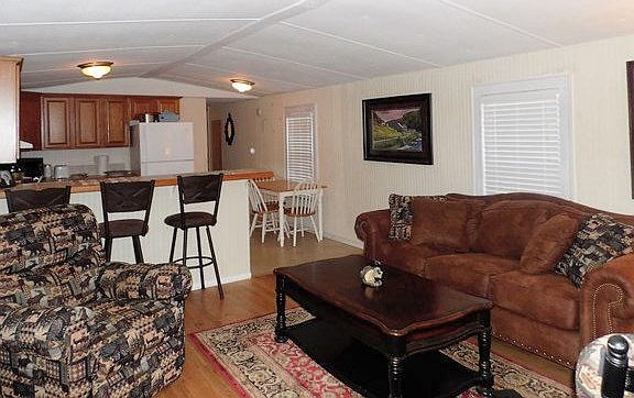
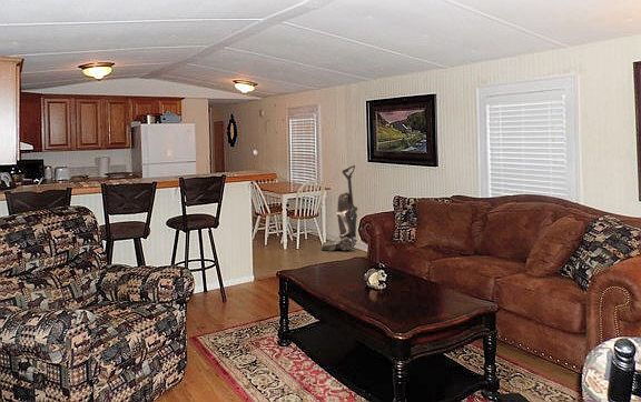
+ vacuum cleaner (337, 207)
